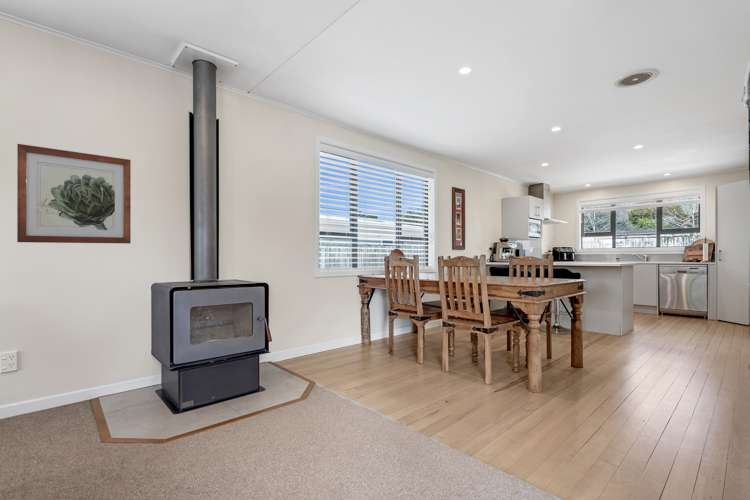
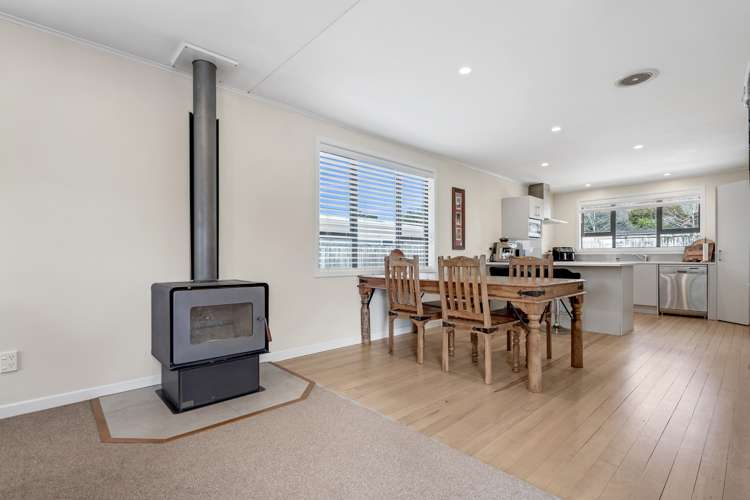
- wall art (78, 197)
